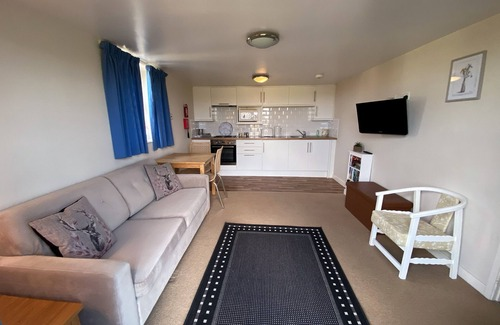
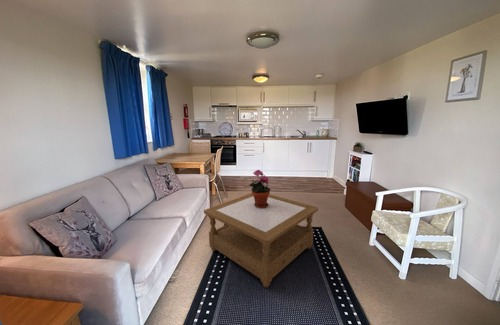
+ coffee table (261, 229)
+ potted plant (260, 188)
